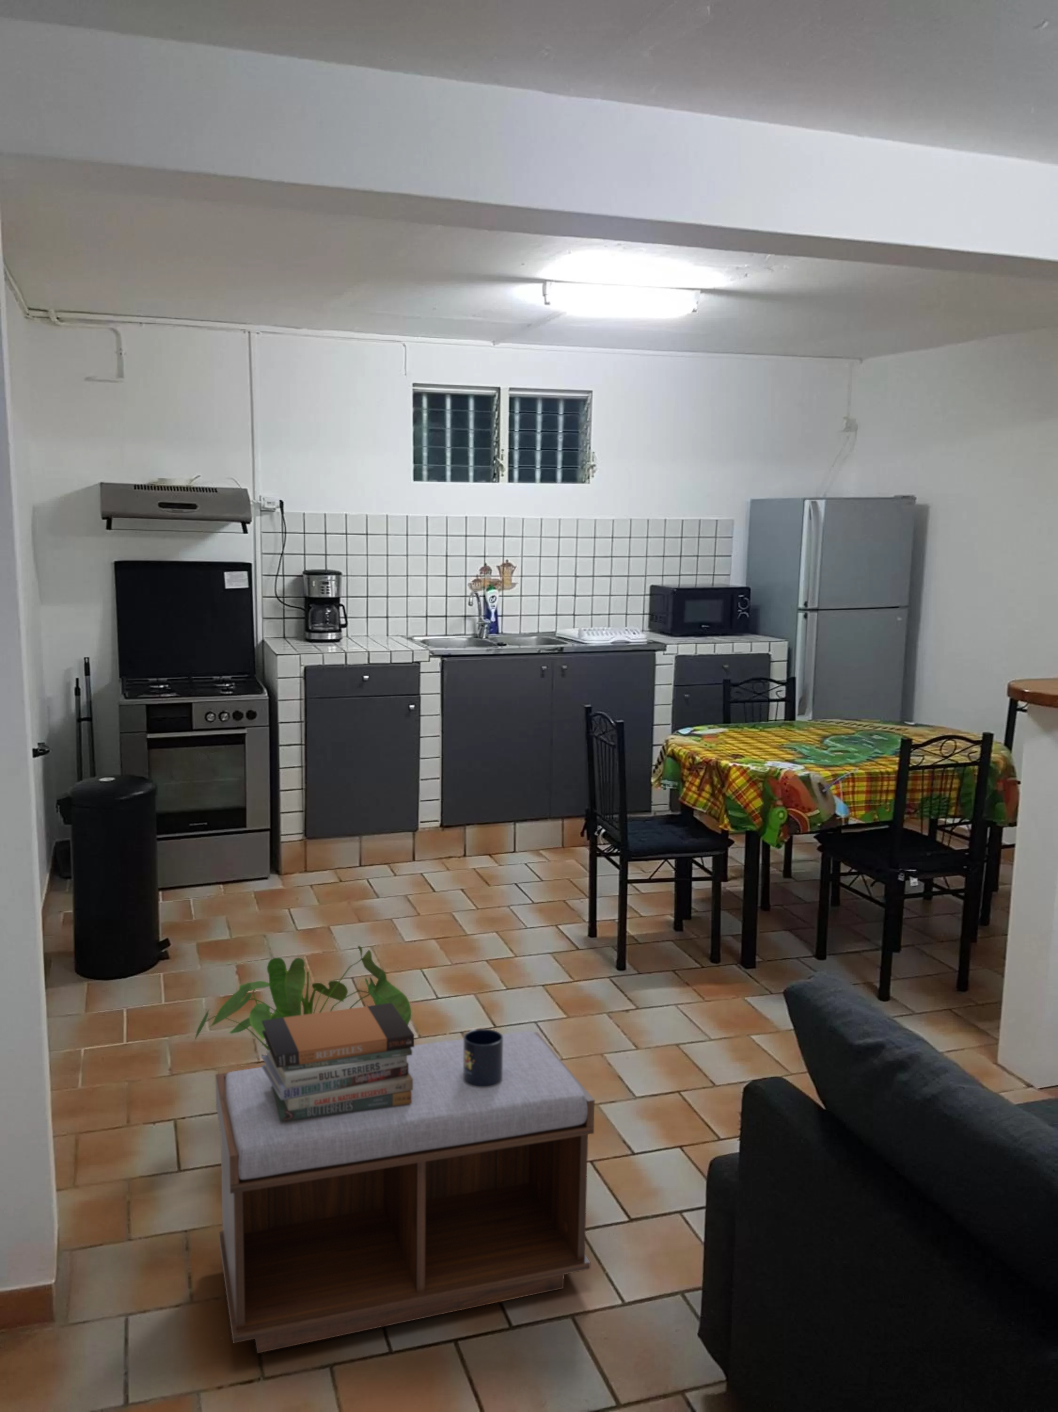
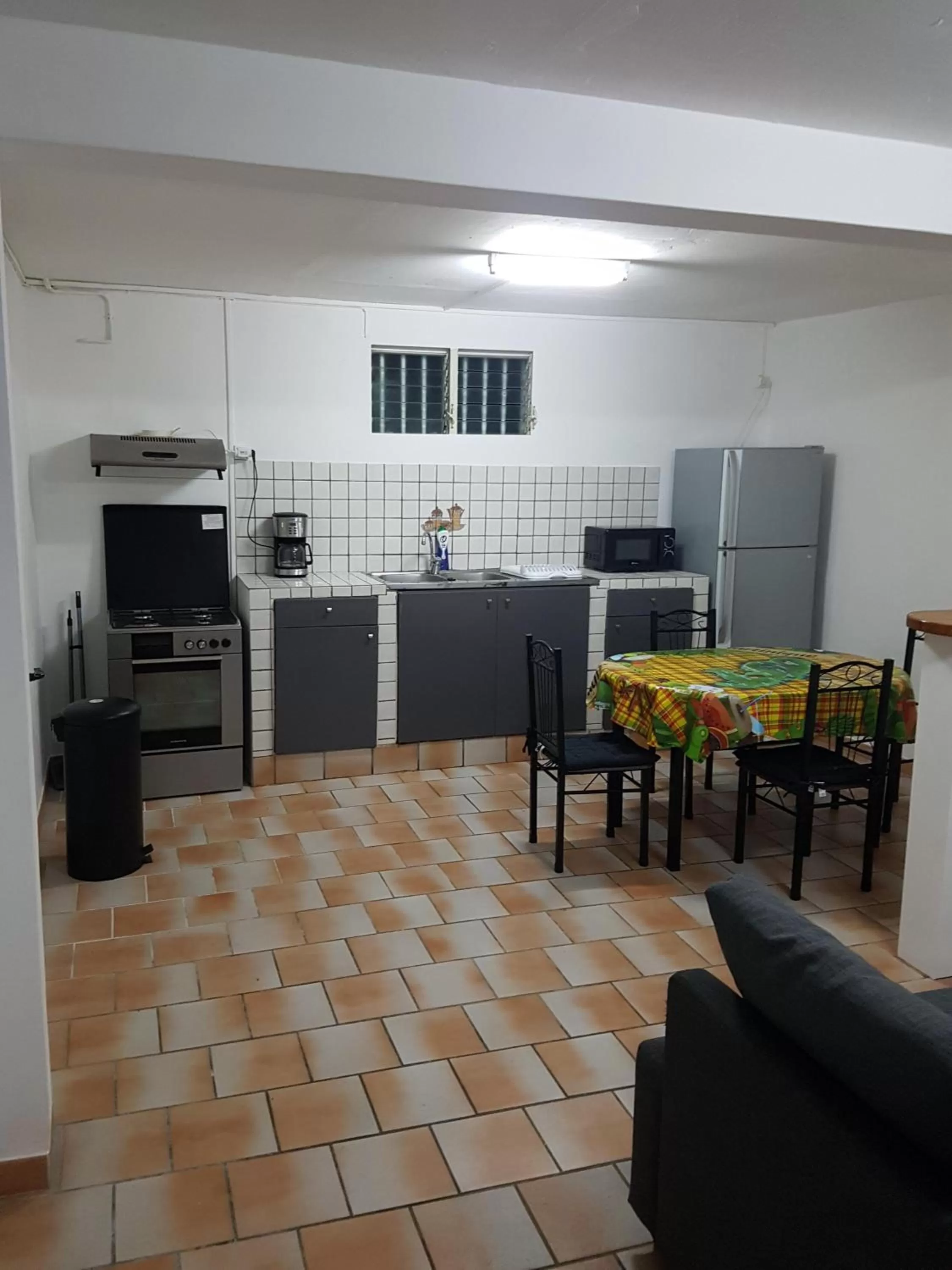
- mug (480, 1053)
- house plant (269, 1050)
- bench (402, 1177)
- book stack (337, 1061)
